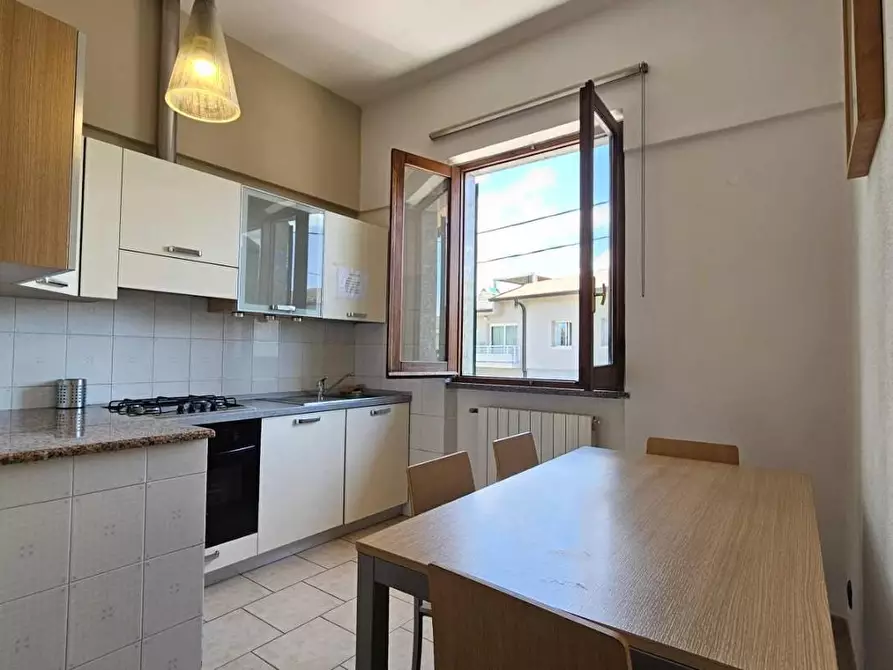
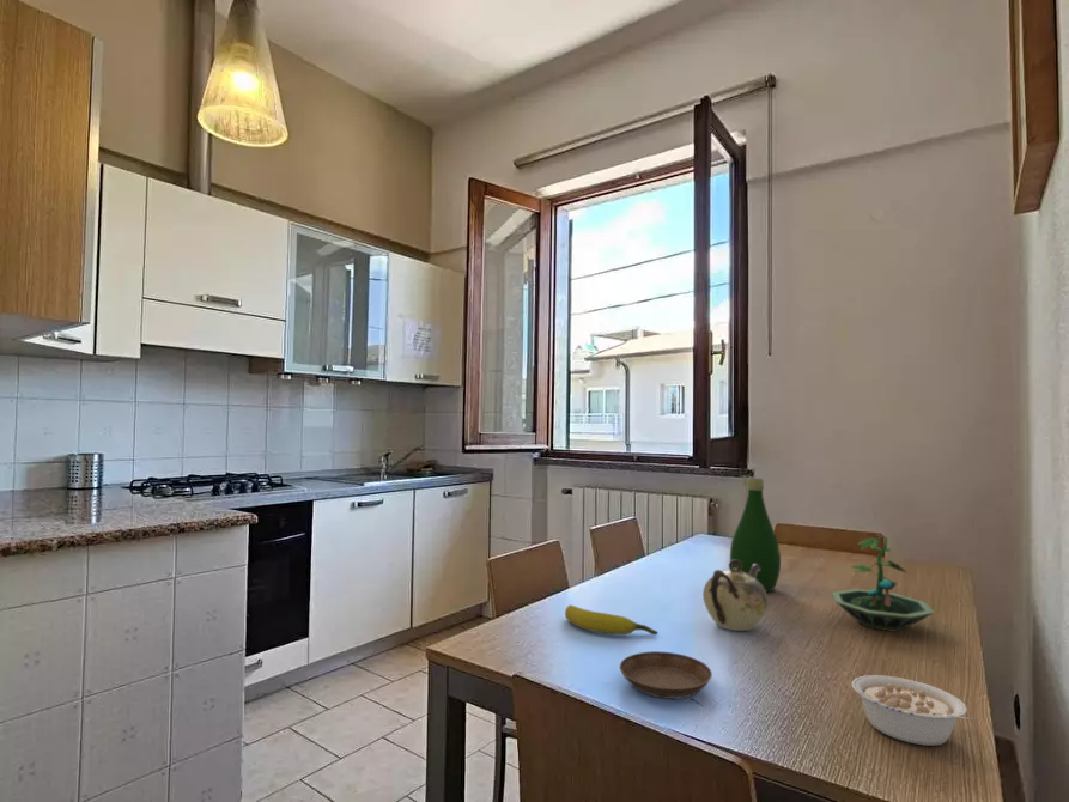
+ banana (603, 619)
+ terrarium (880, 552)
+ teapot (736, 591)
+ saucer (664, 676)
+ bottle (754, 533)
+ legume (911, 709)
